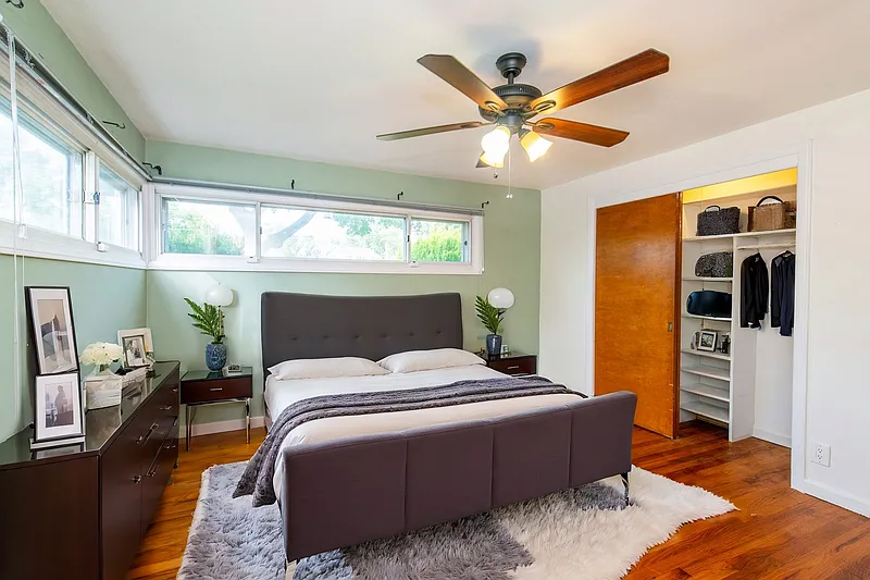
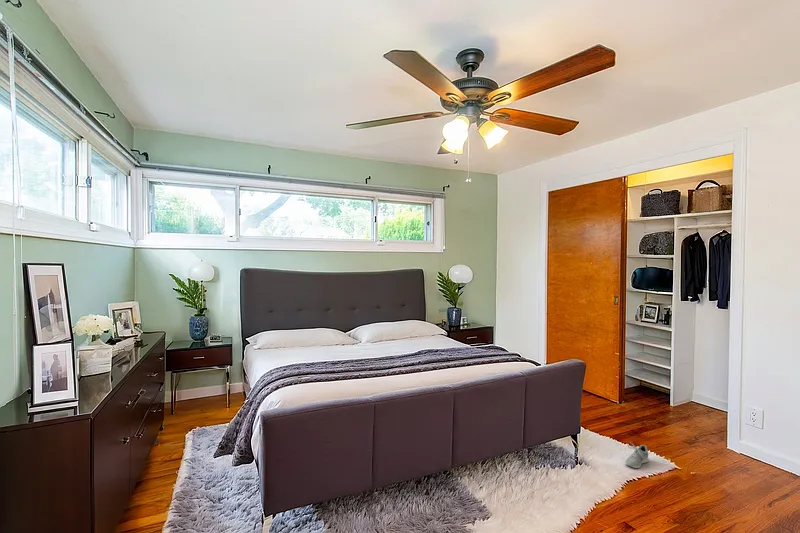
+ shoe (636, 454)
